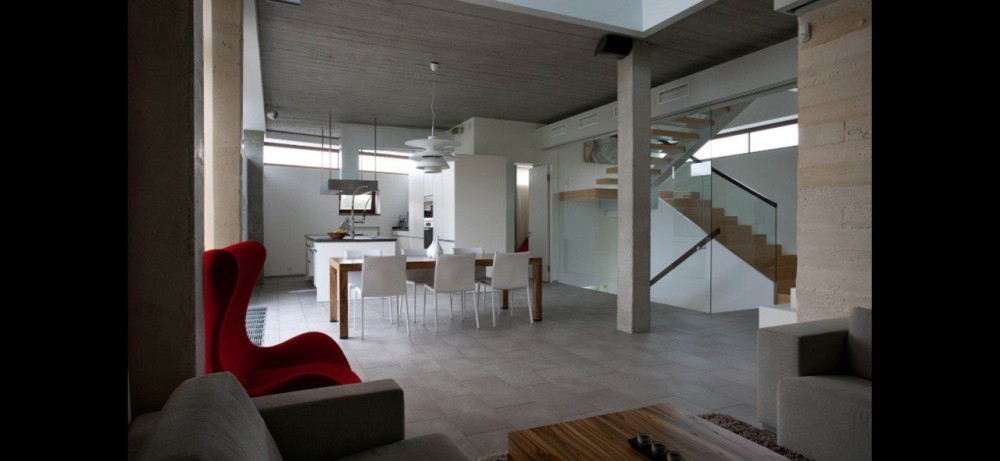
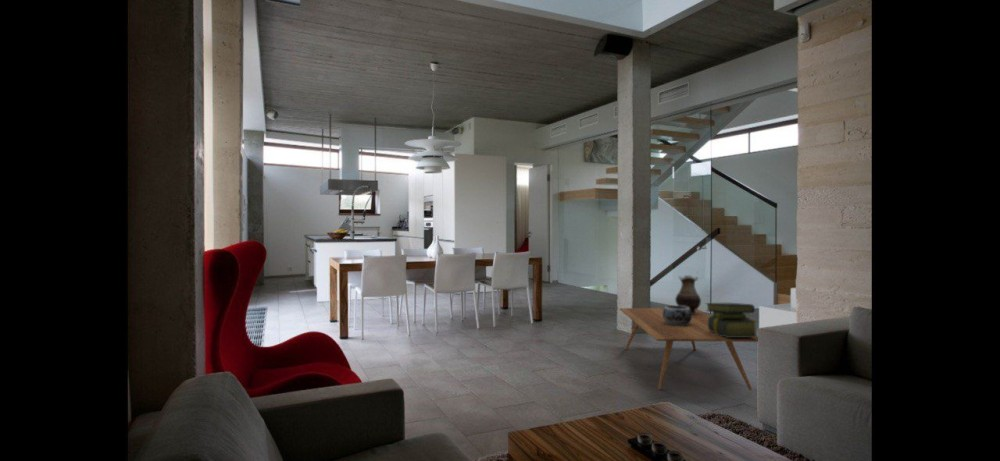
+ decorative bowl (677, 315)
+ vase (688, 294)
+ coffee table (679, 340)
+ stack of books (729, 318)
